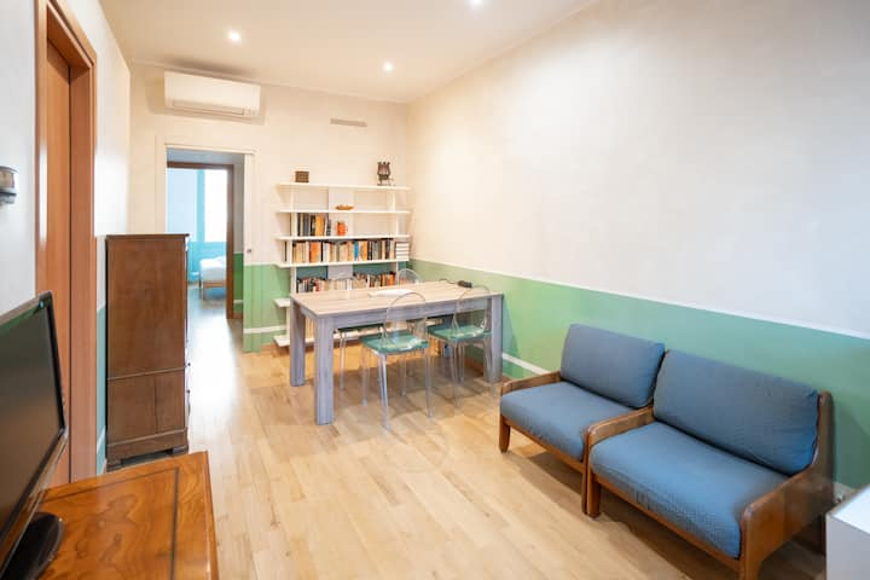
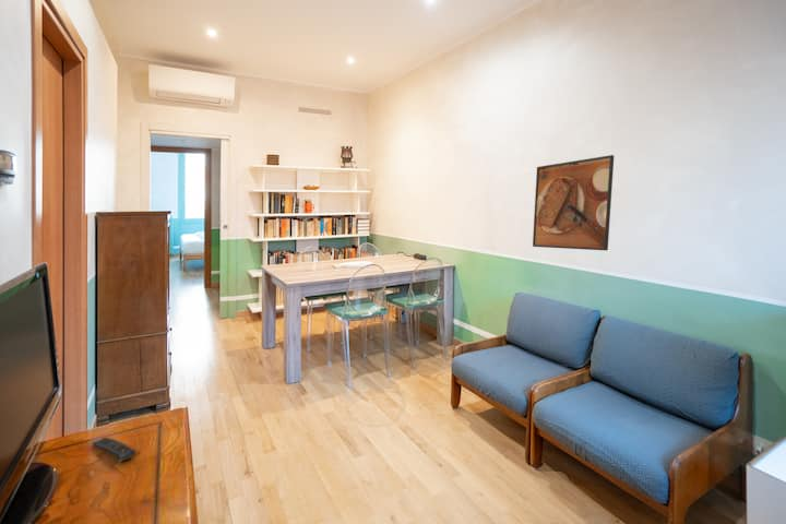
+ remote control (111, 446)
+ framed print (569, 205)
